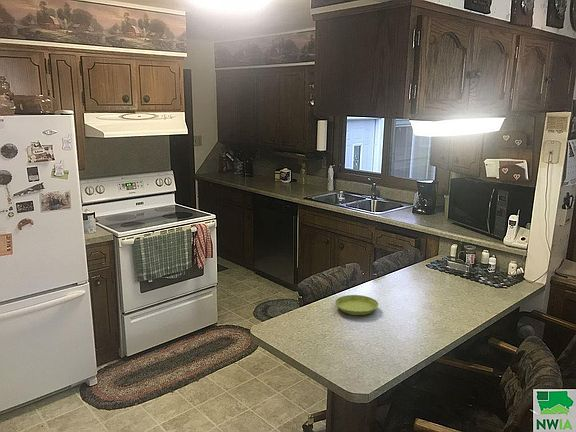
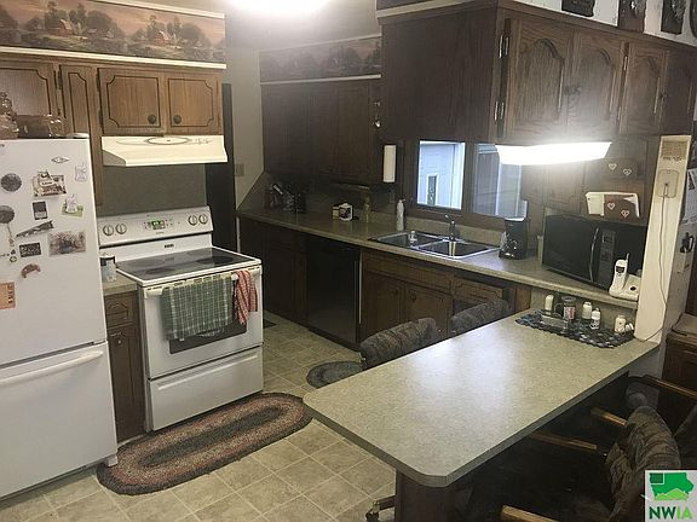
- saucer (356, 305)
